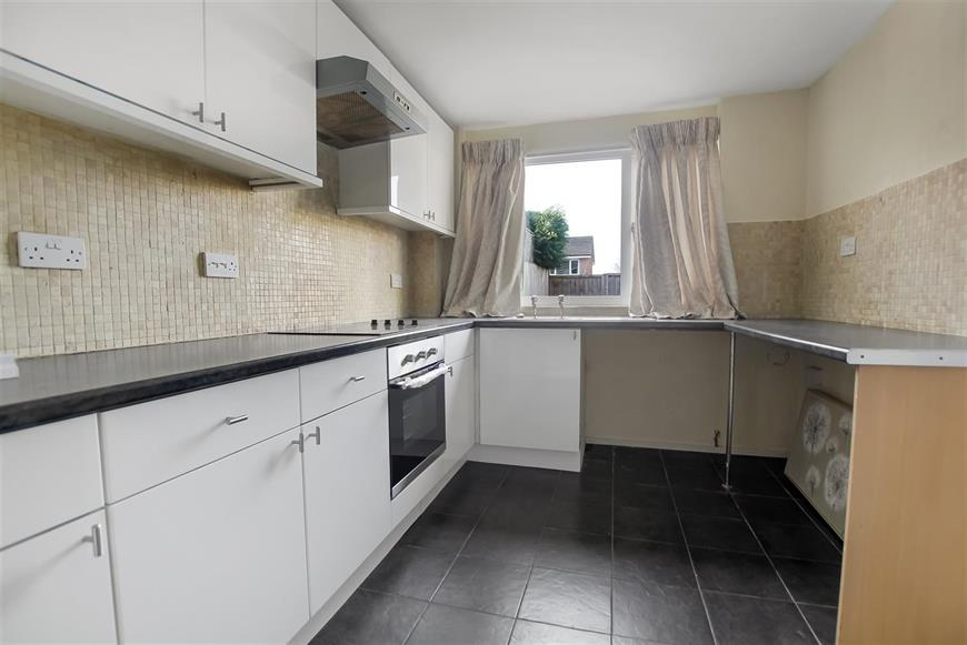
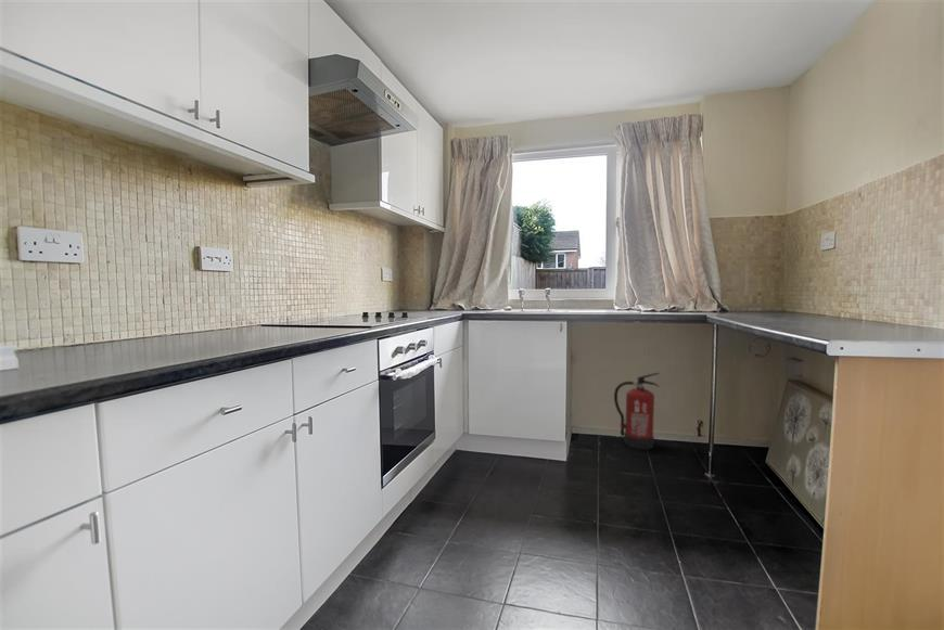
+ fire extinguisher (635, 408)
